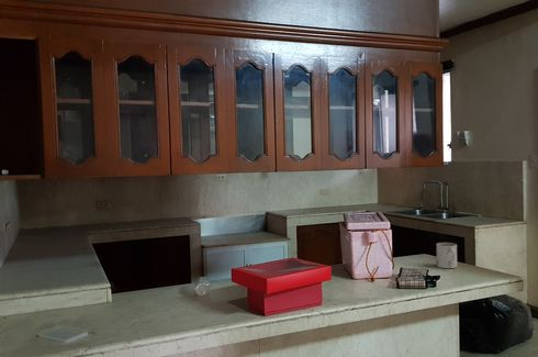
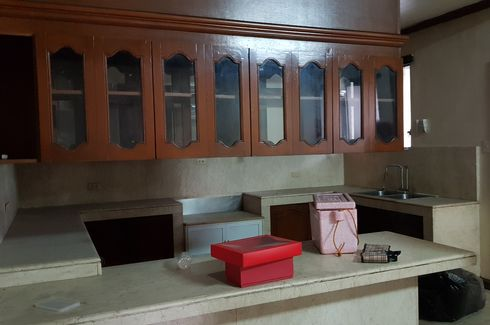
- mug (448, 256)
